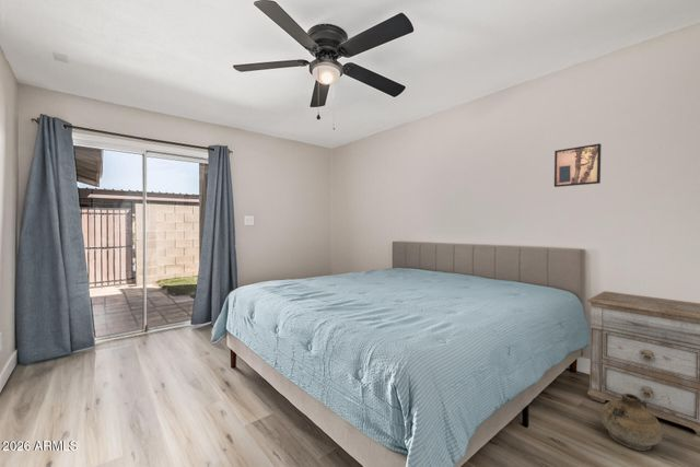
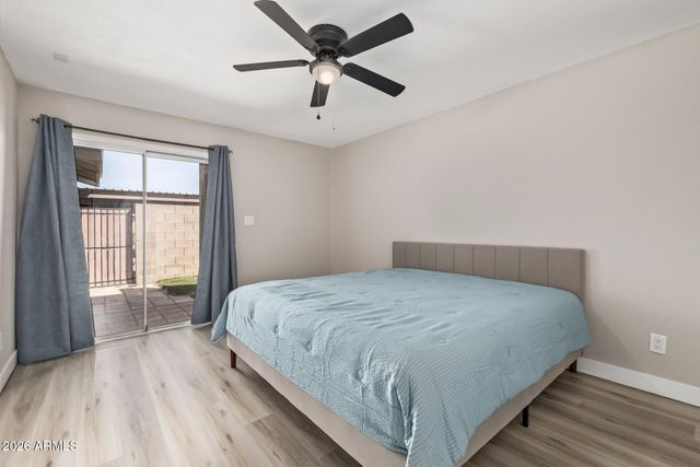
- wall art (576, 166)
- nightstand (652, 354)
- ceramic jug (629, 418)
